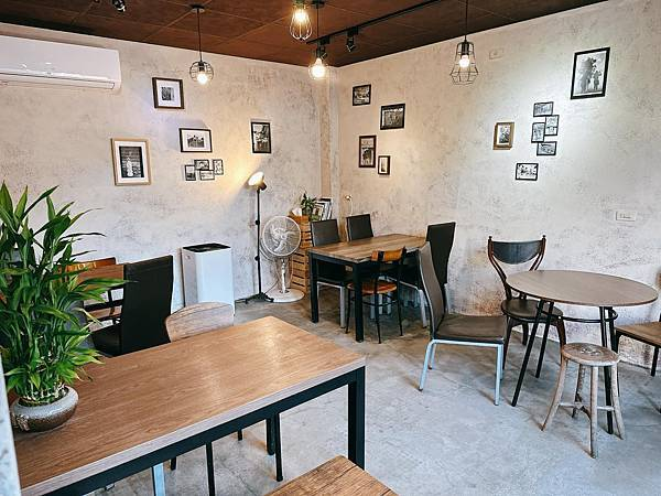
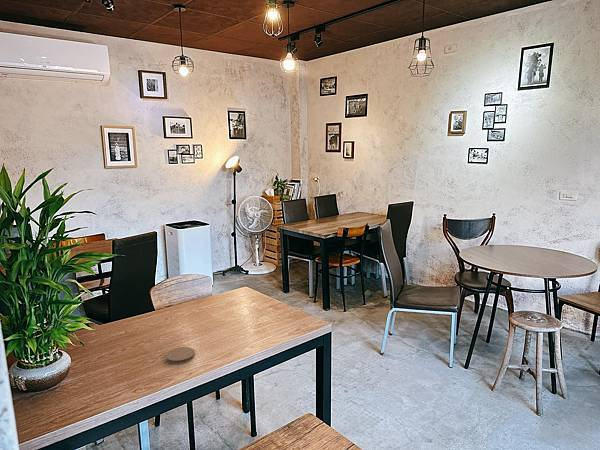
+ coaster (180, 355)
